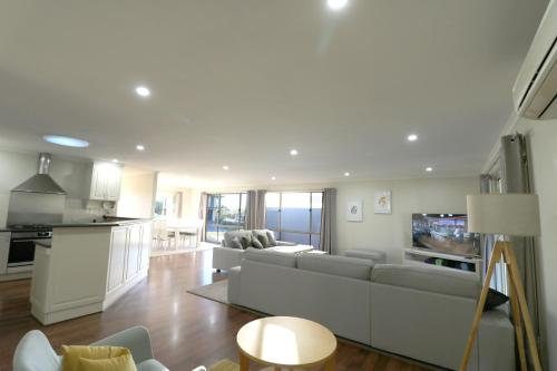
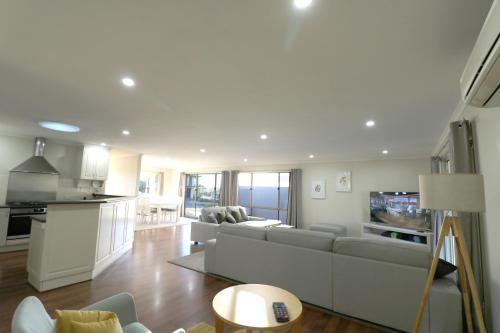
+ remote control (280, 311)
